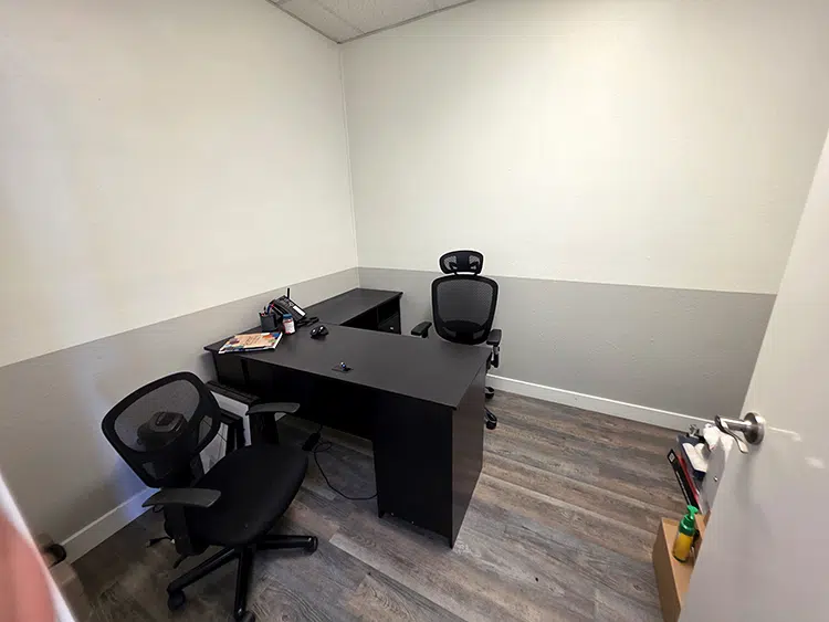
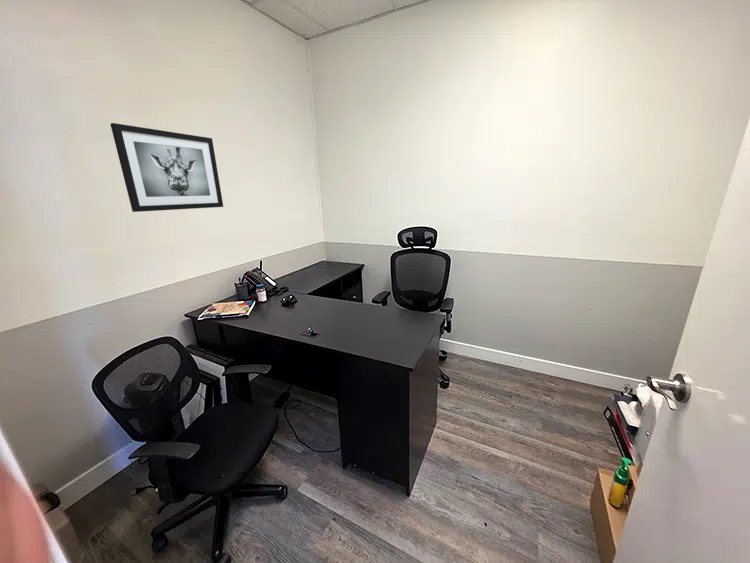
+ wall art (175, 171)
